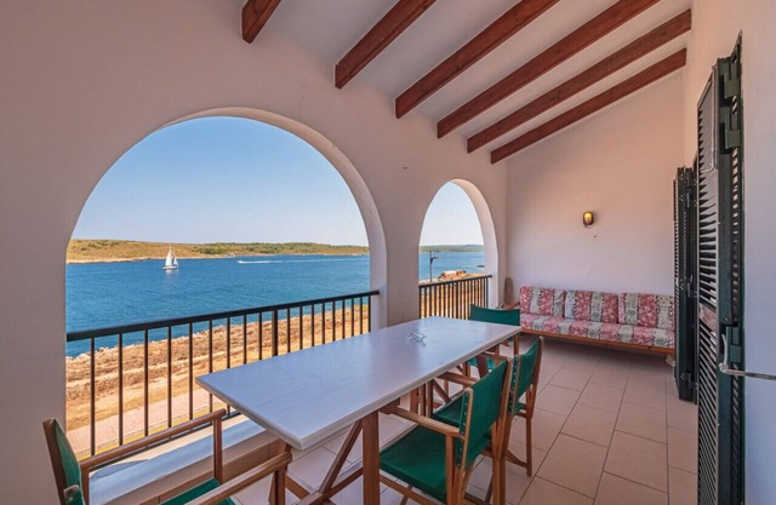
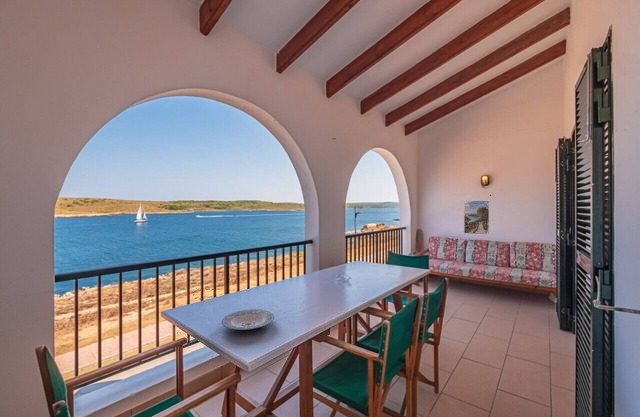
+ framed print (476, 217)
+ plate (248, 321)
